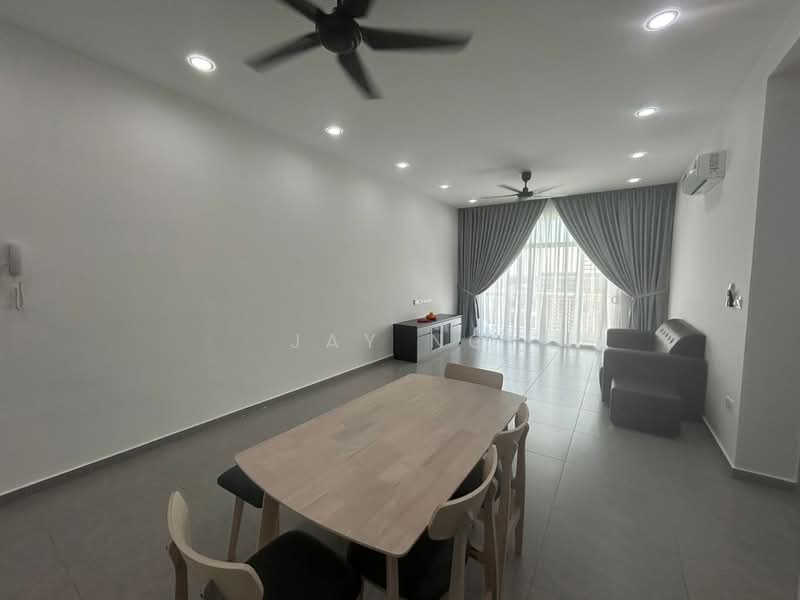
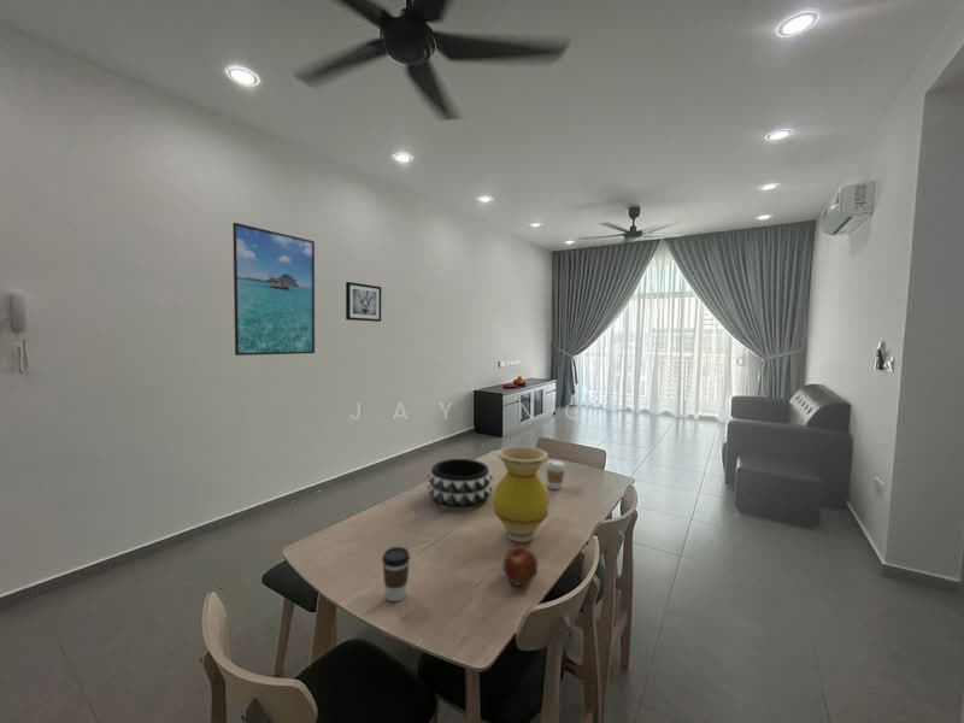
+ coffee cup (395, 574)
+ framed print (277, 294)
+ vase (521, 494)
+ coffee cup (554, 474)
+ apple (519, 564)
+ decorative bowl (459, 482)
+ wall art (364, 302)
